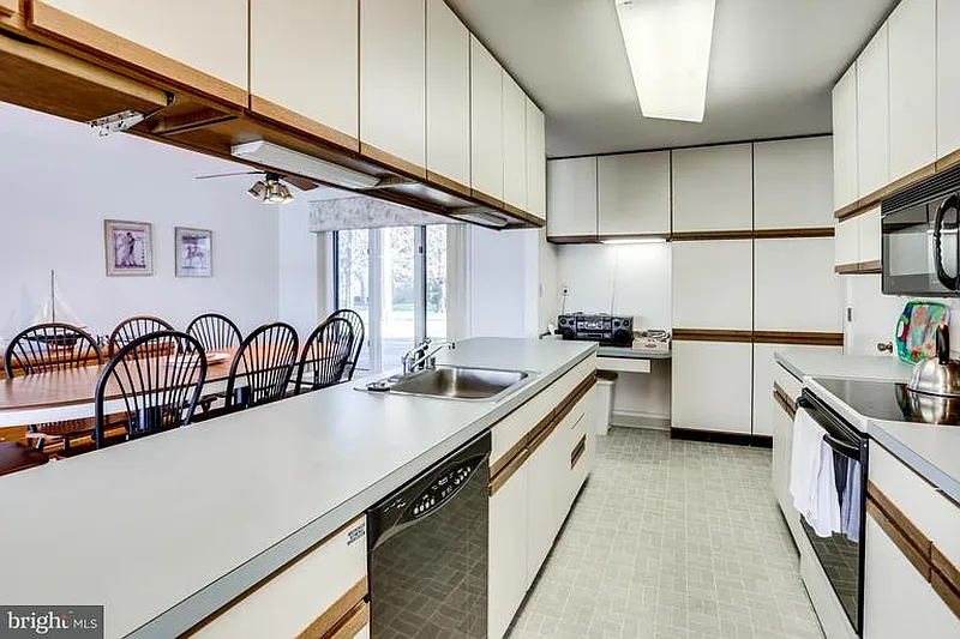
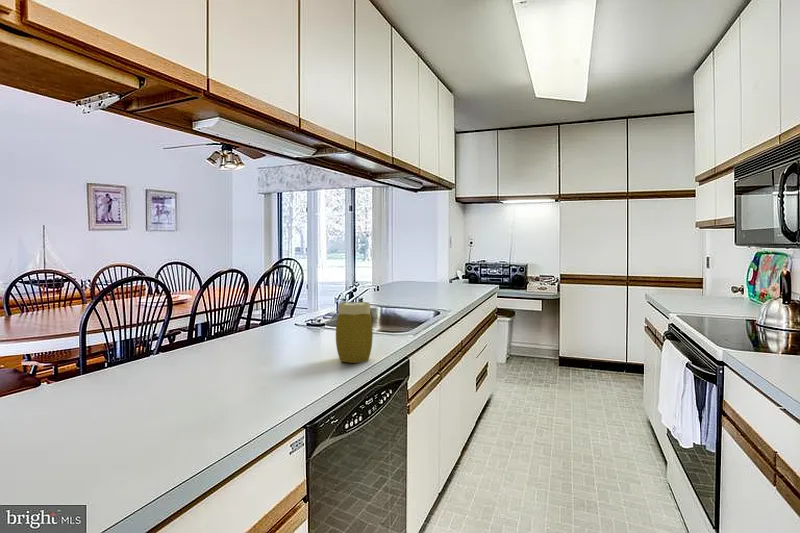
+ jar (354, 331)
